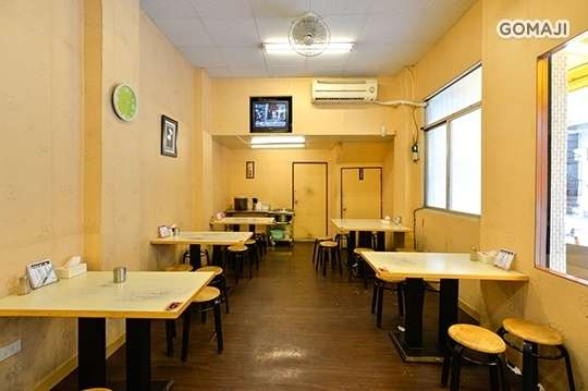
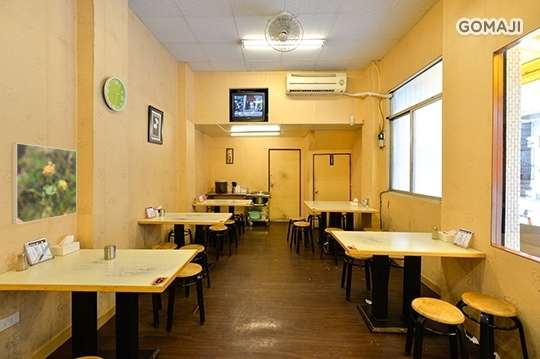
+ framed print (48, 182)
